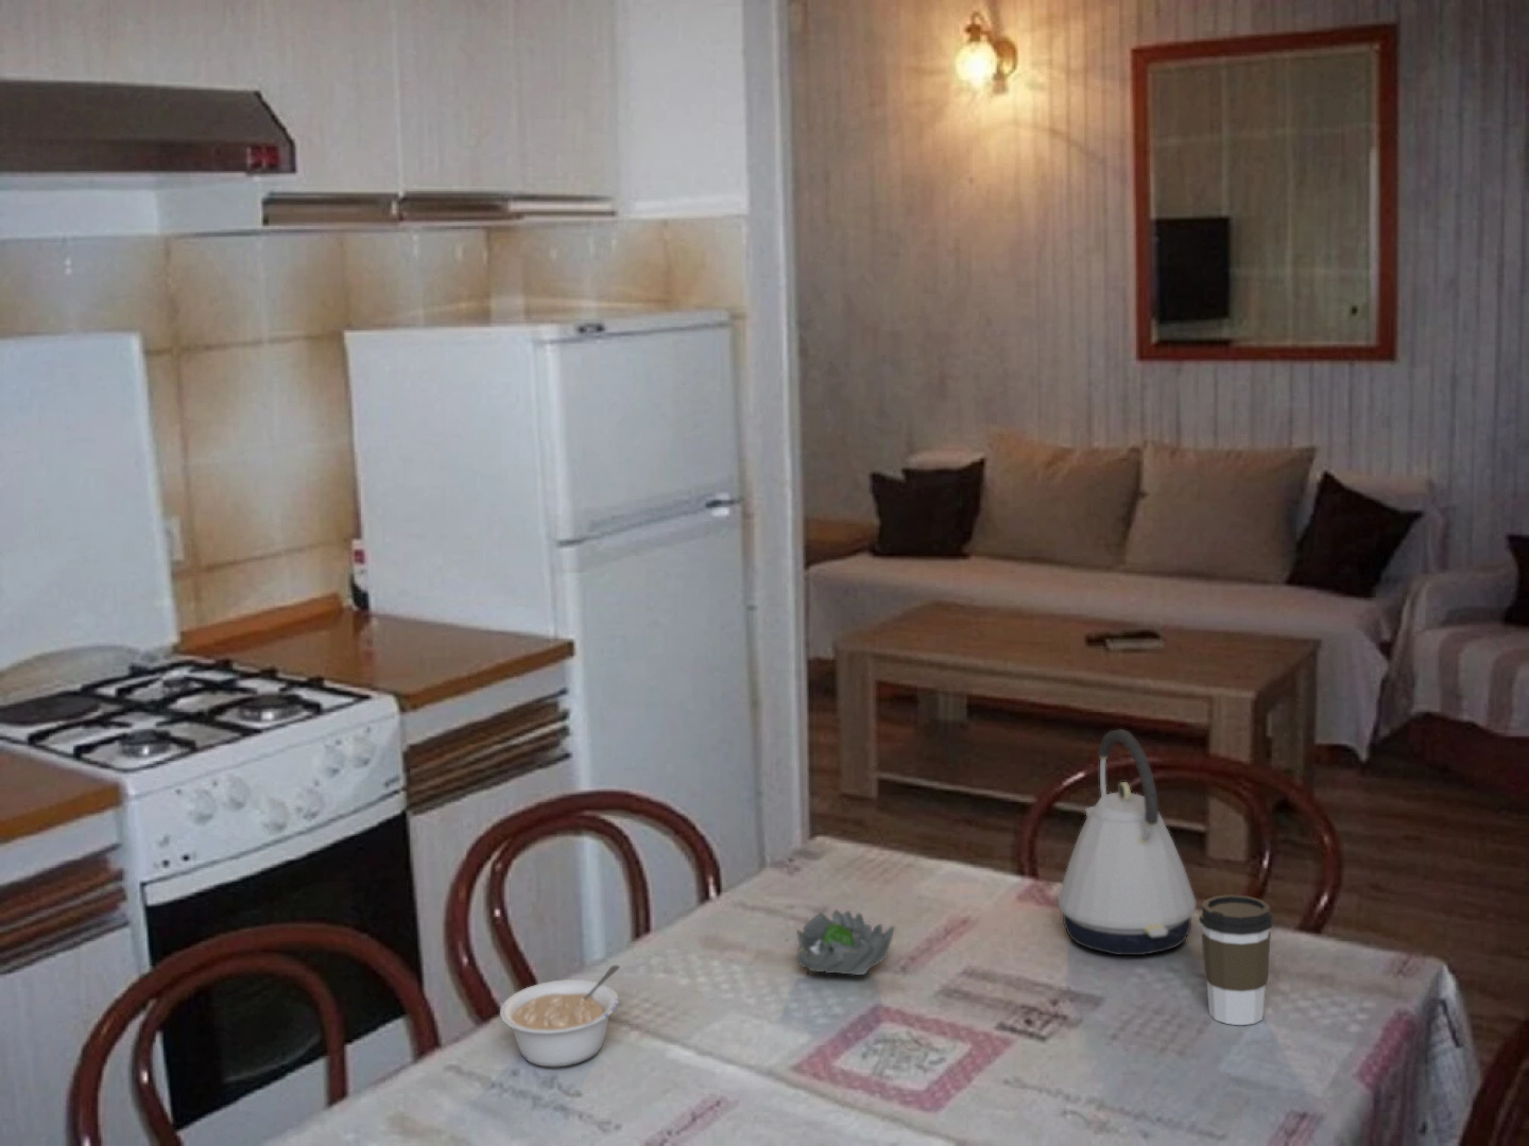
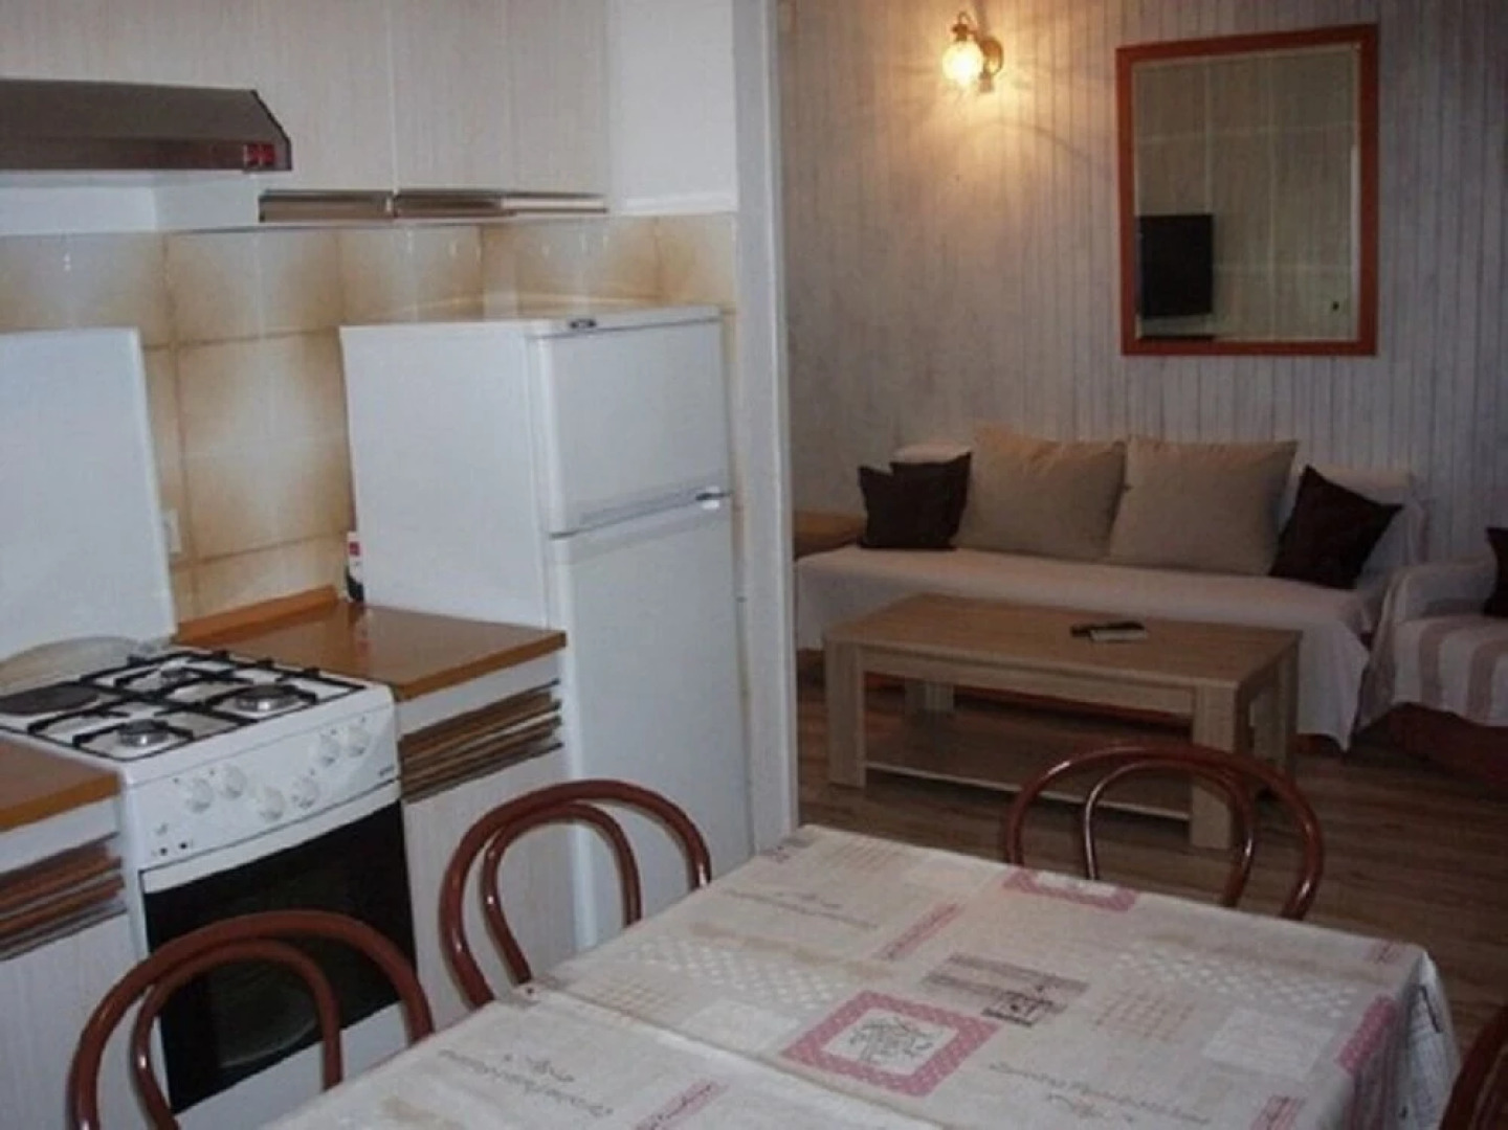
- flower (840, 945)
- coffee cup (1236, 961)
- kettle (1123, 834)
- legume (561, 1020)
